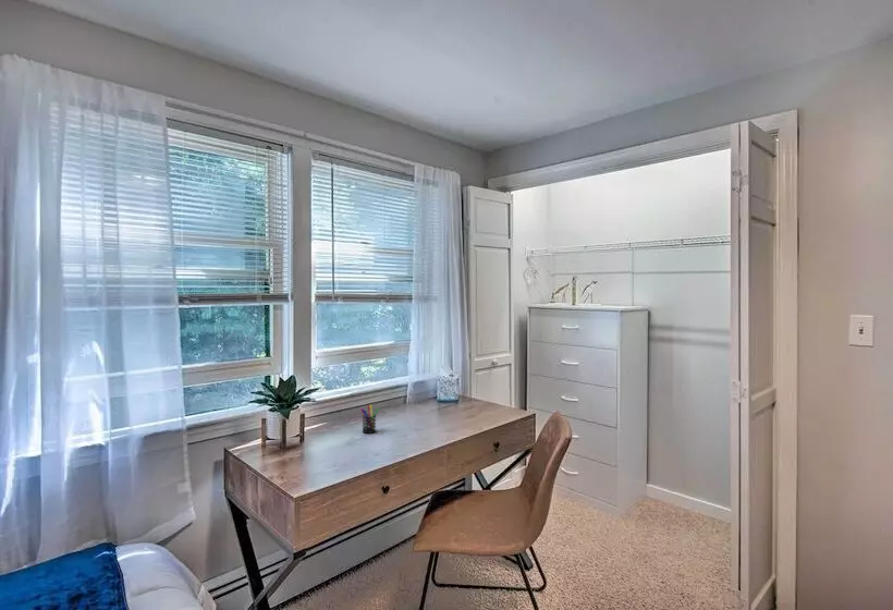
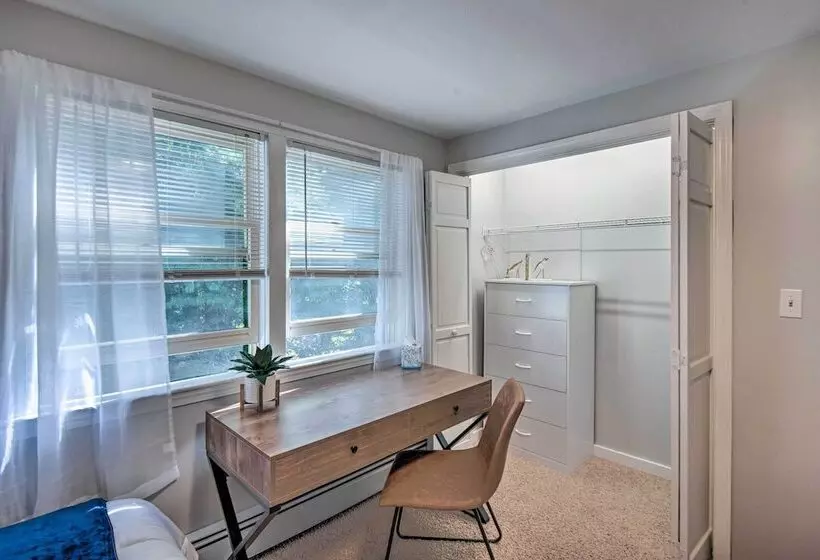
- pen holder (370, 417)
